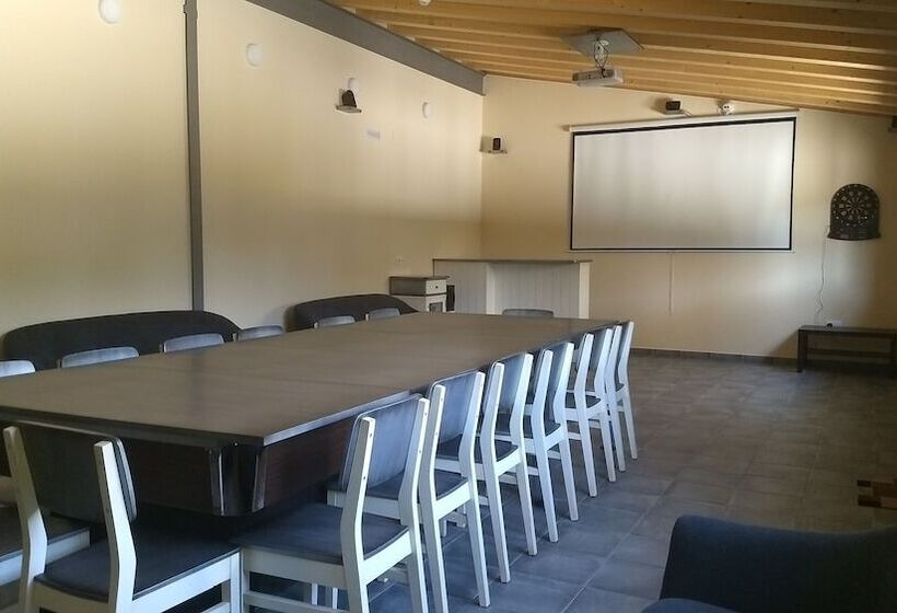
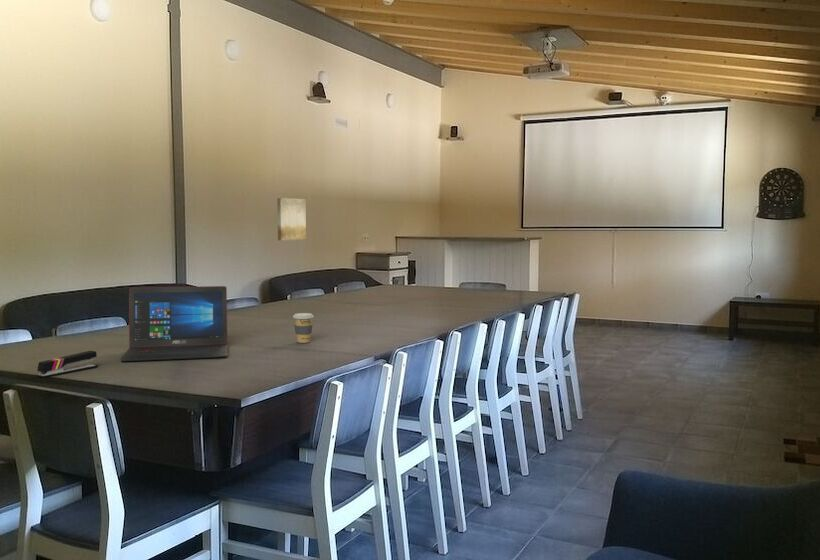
+ wall art (292, 219)
+ coffee cup (303, 328)
+ stapler (68, 363)
+ laptop (176, 321)
